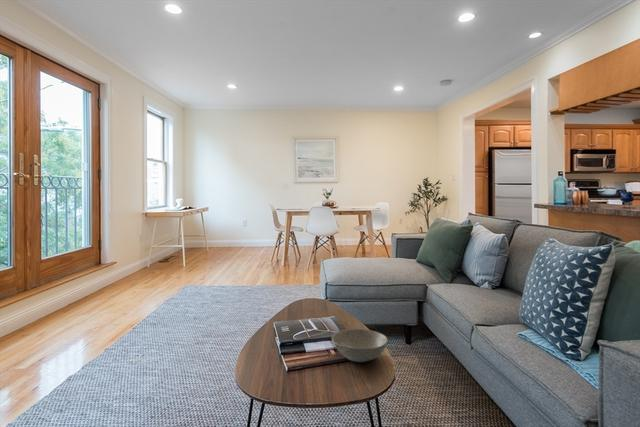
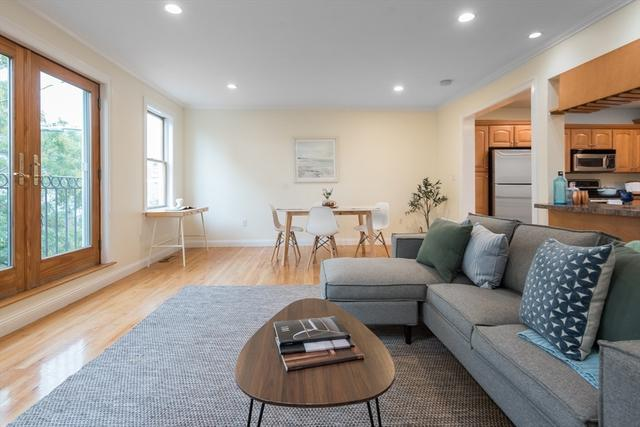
- soup bowl (359, 347)
